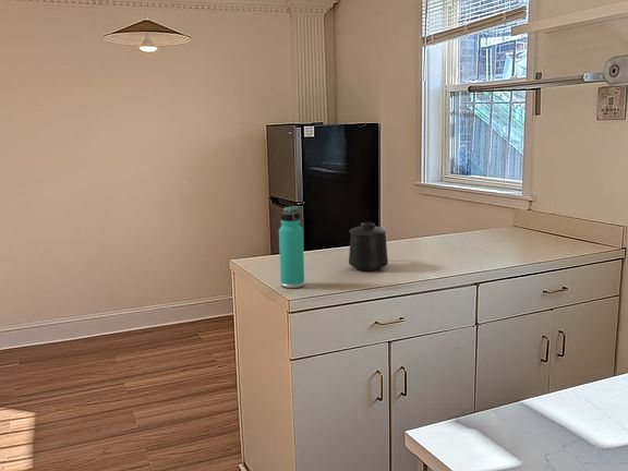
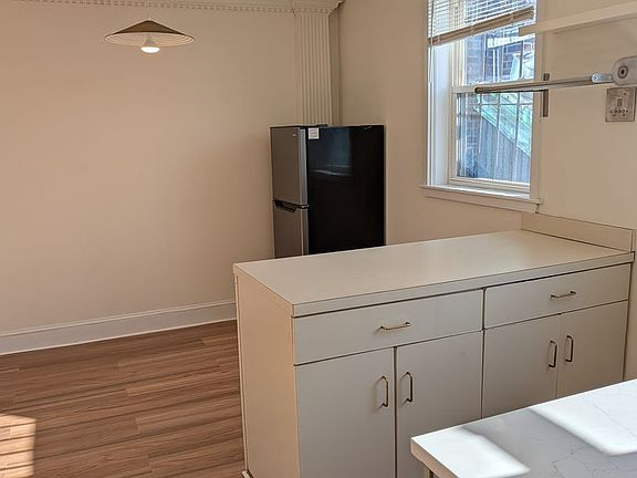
- thermos bottle (291, 245)
- mug (365, 244)
